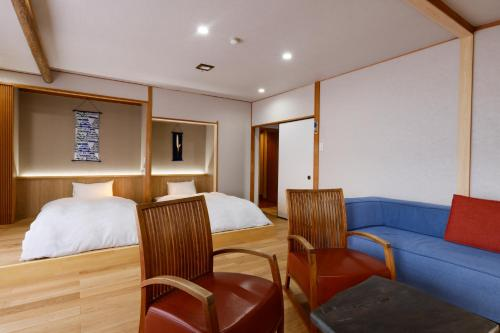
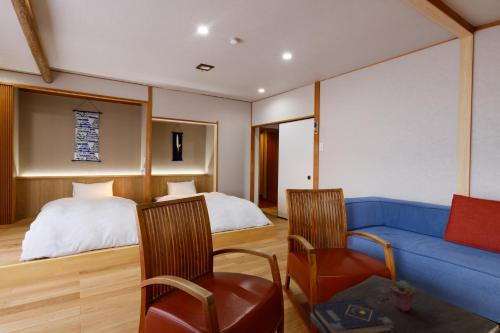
+ book (350, 317)
+ potted succulent (402, 293)
